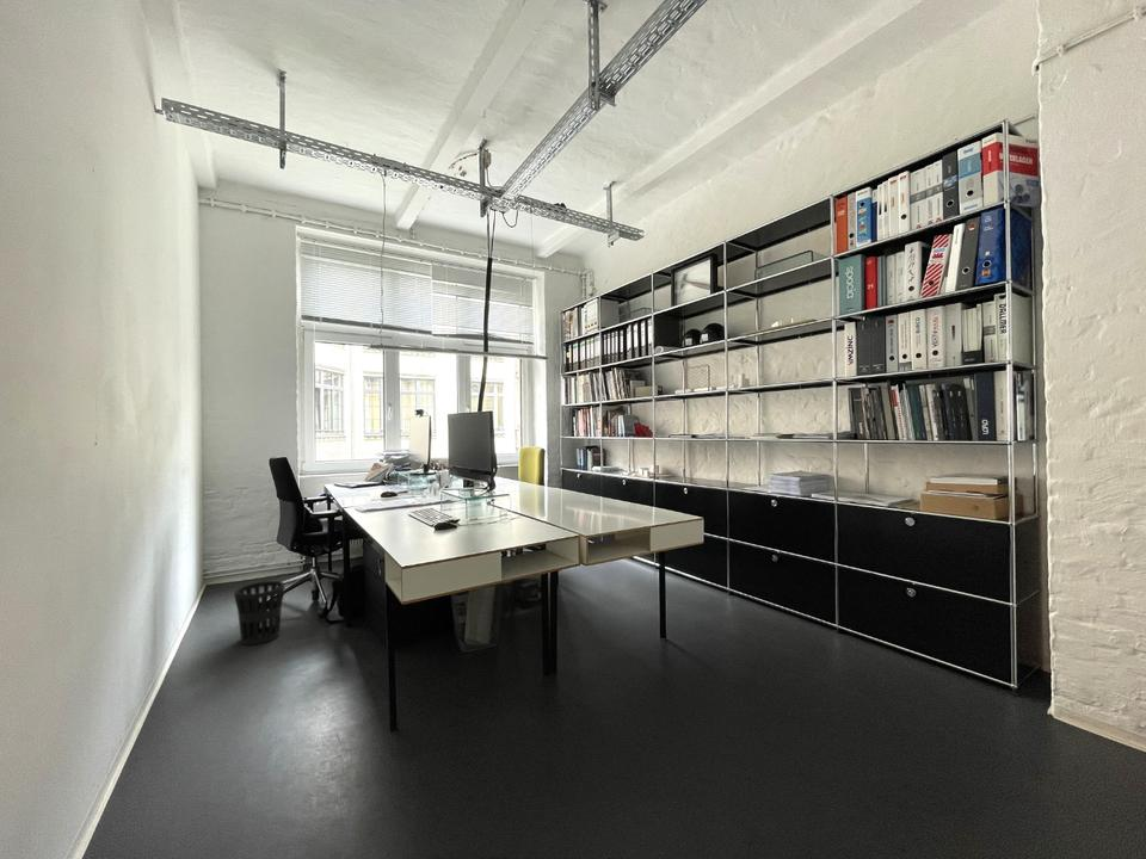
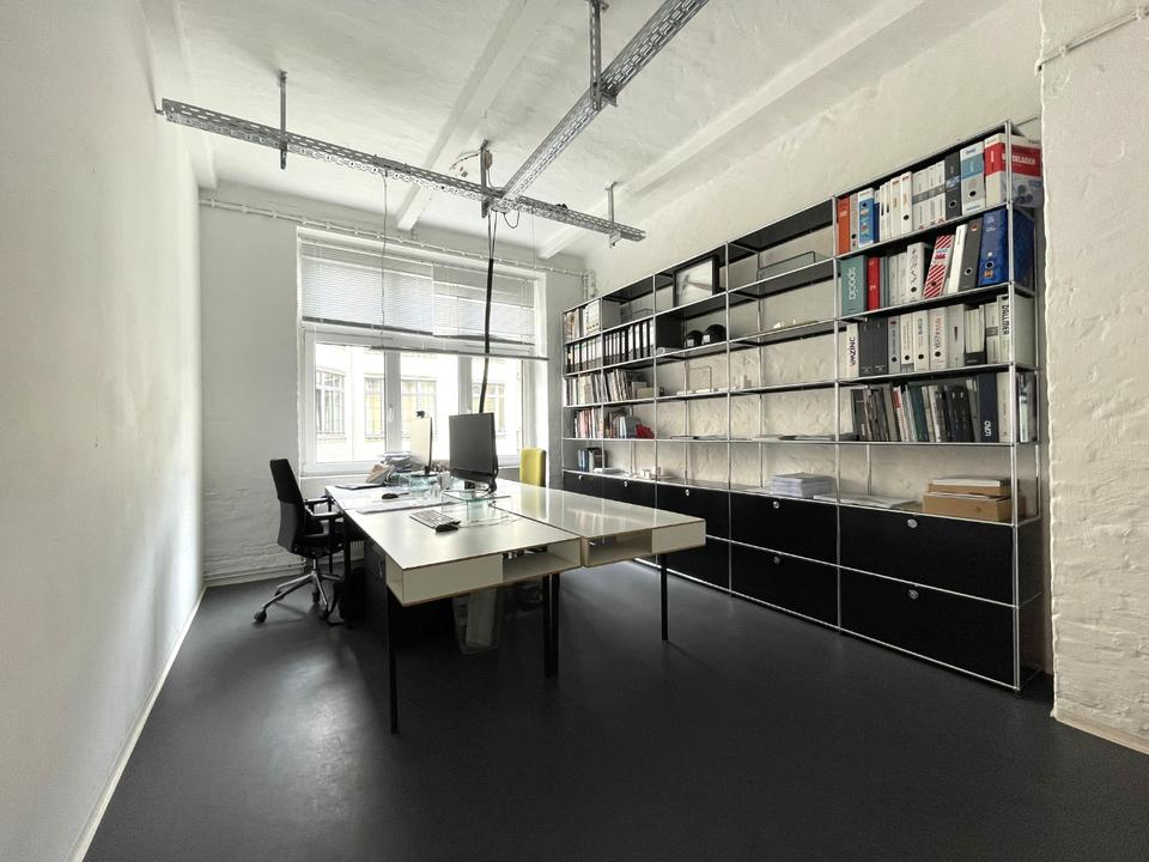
- wastebasket (260, 612)
